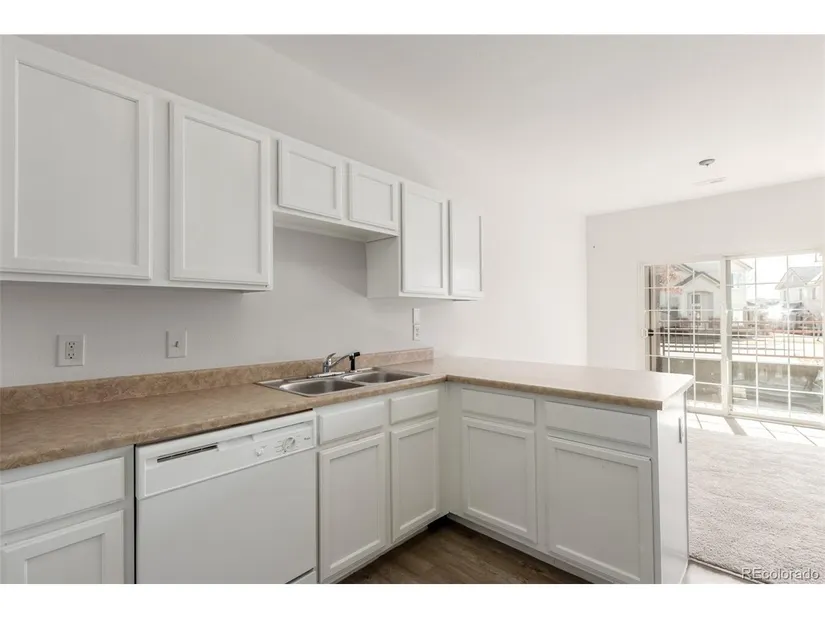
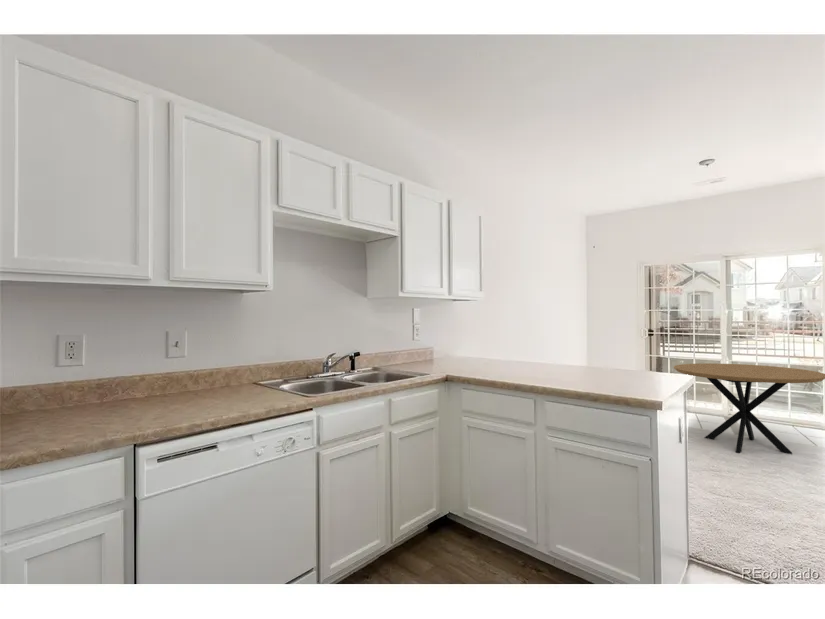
+ dining table (744, 407)
